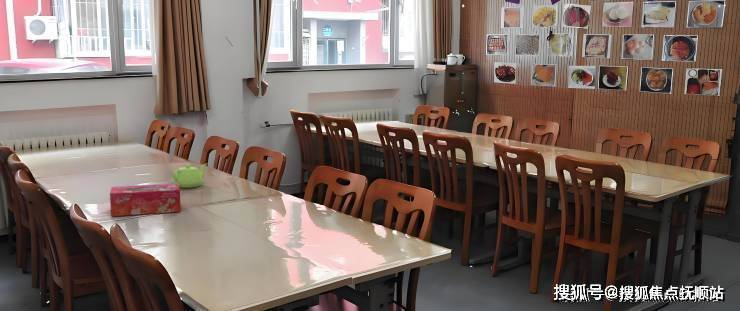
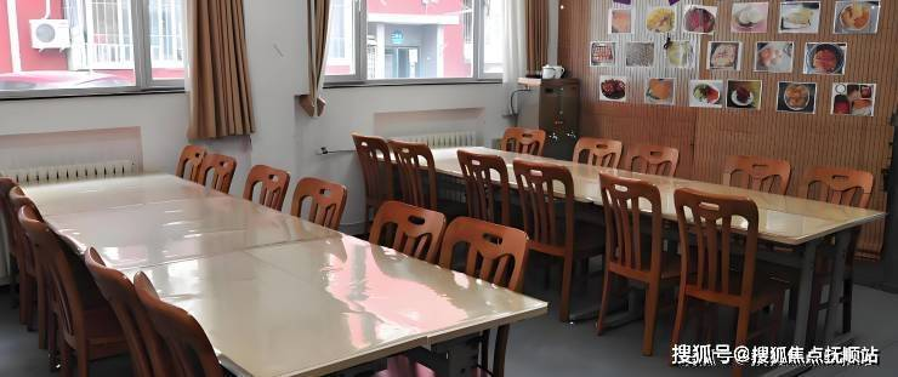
- tissue box (146, 199)
- teapot (190, 174)
